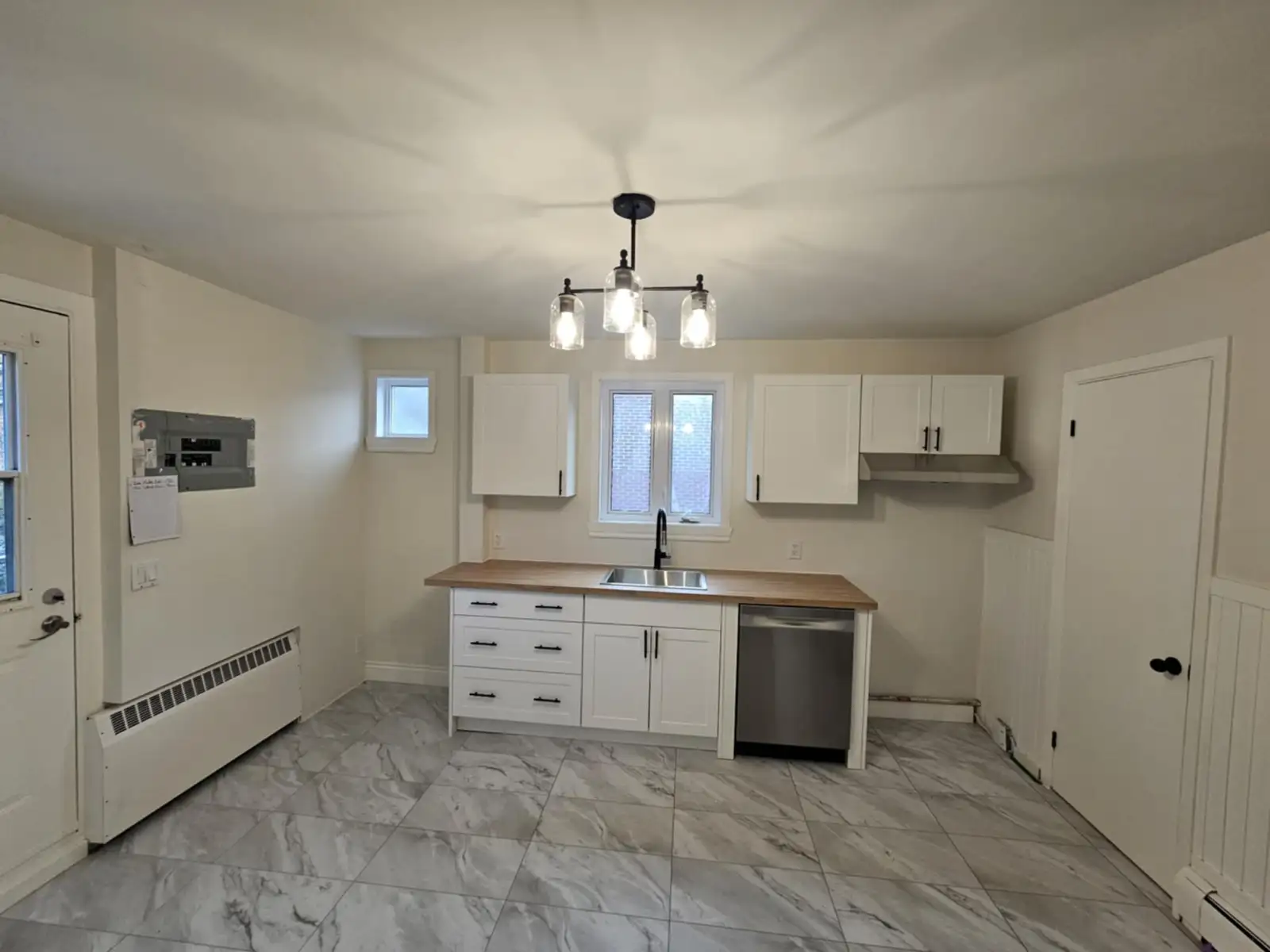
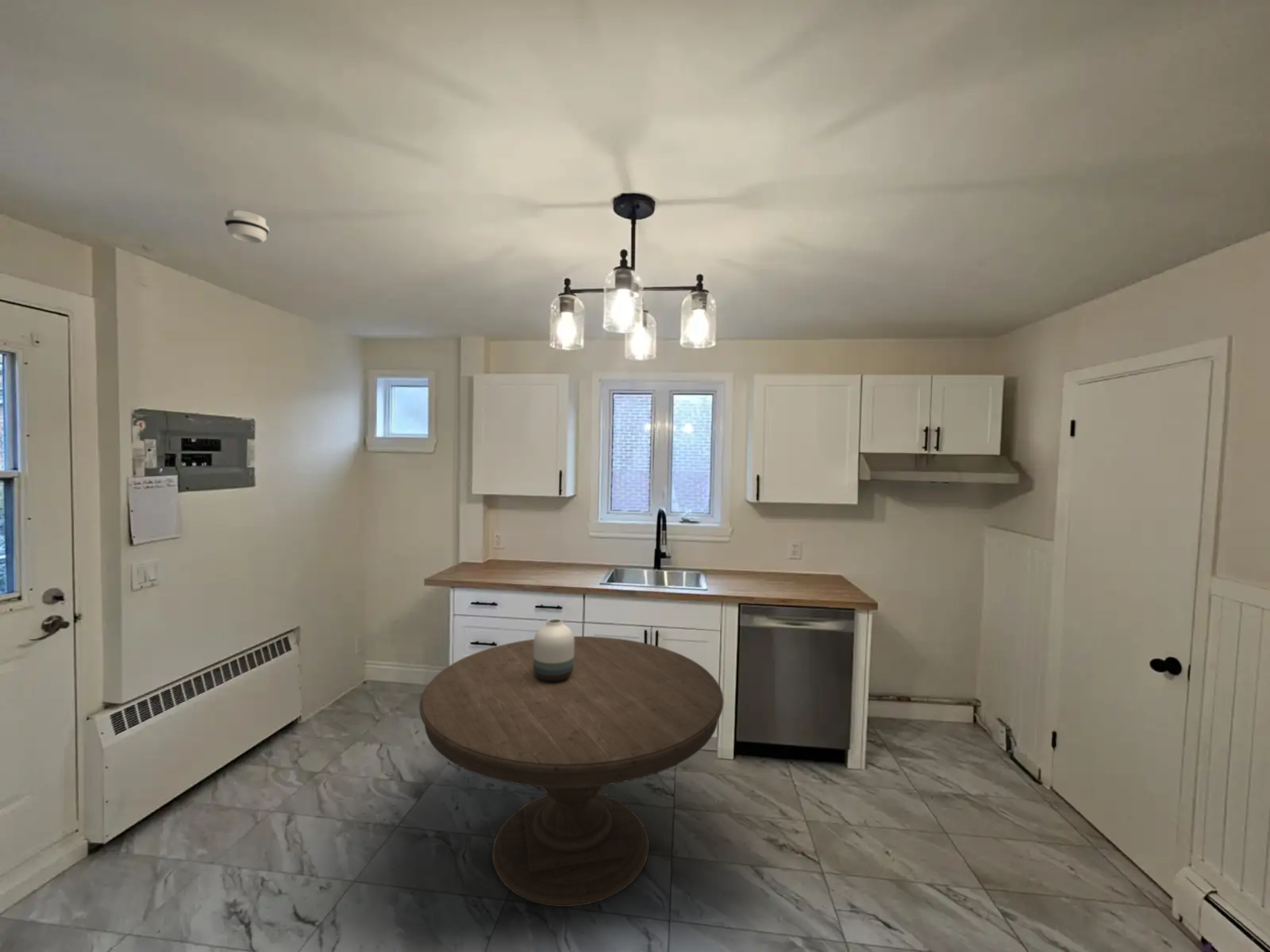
+ smoke detector (247, 227)
+ dining table (574, 764)
+ vase (553, 648)
